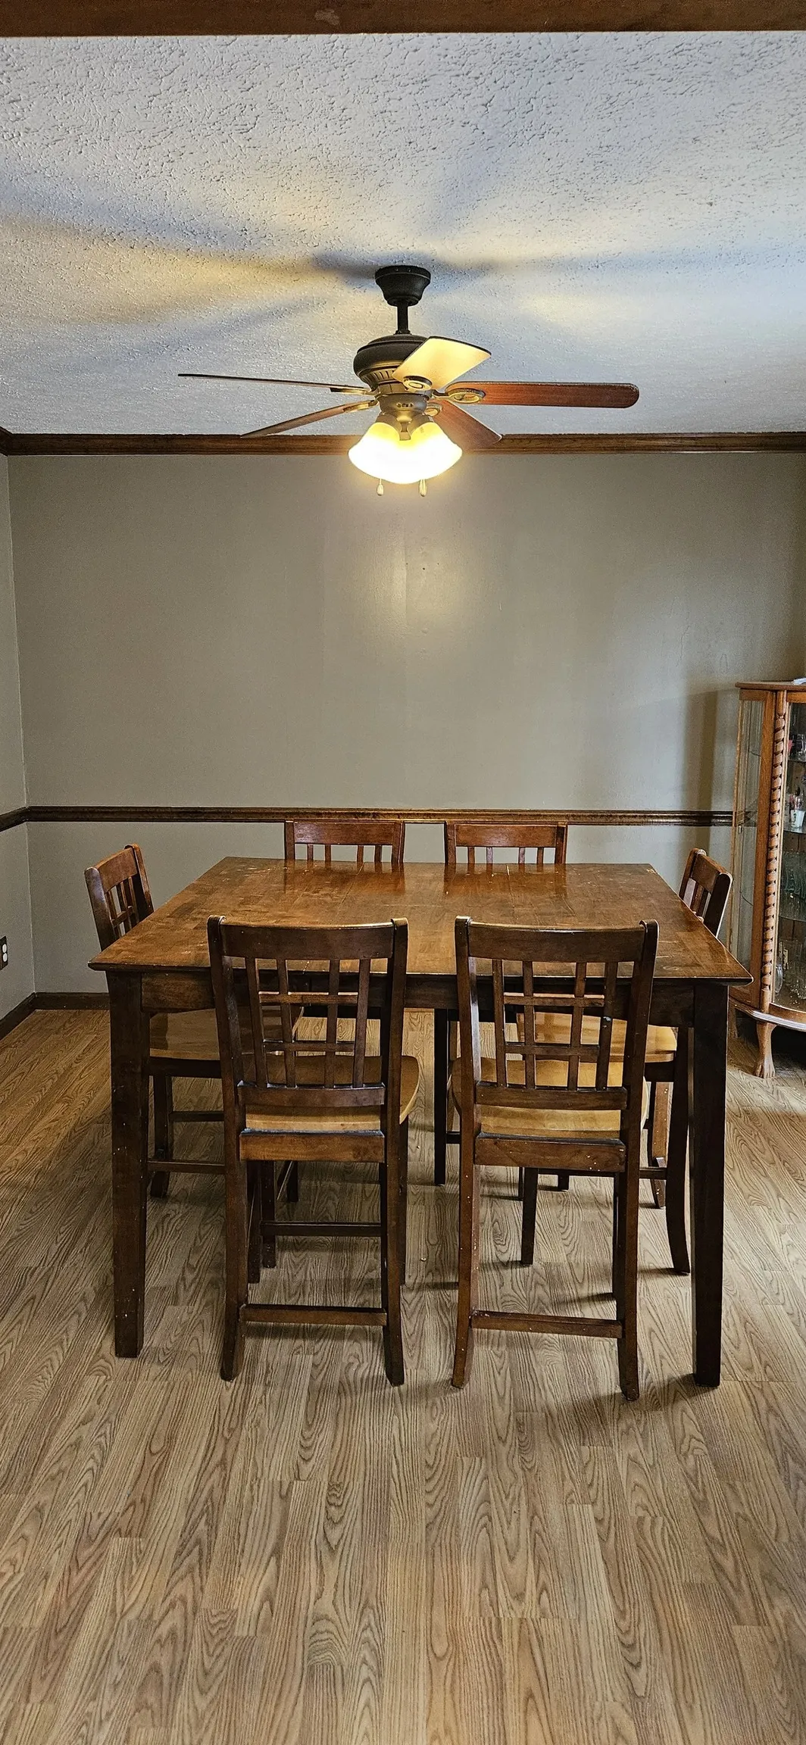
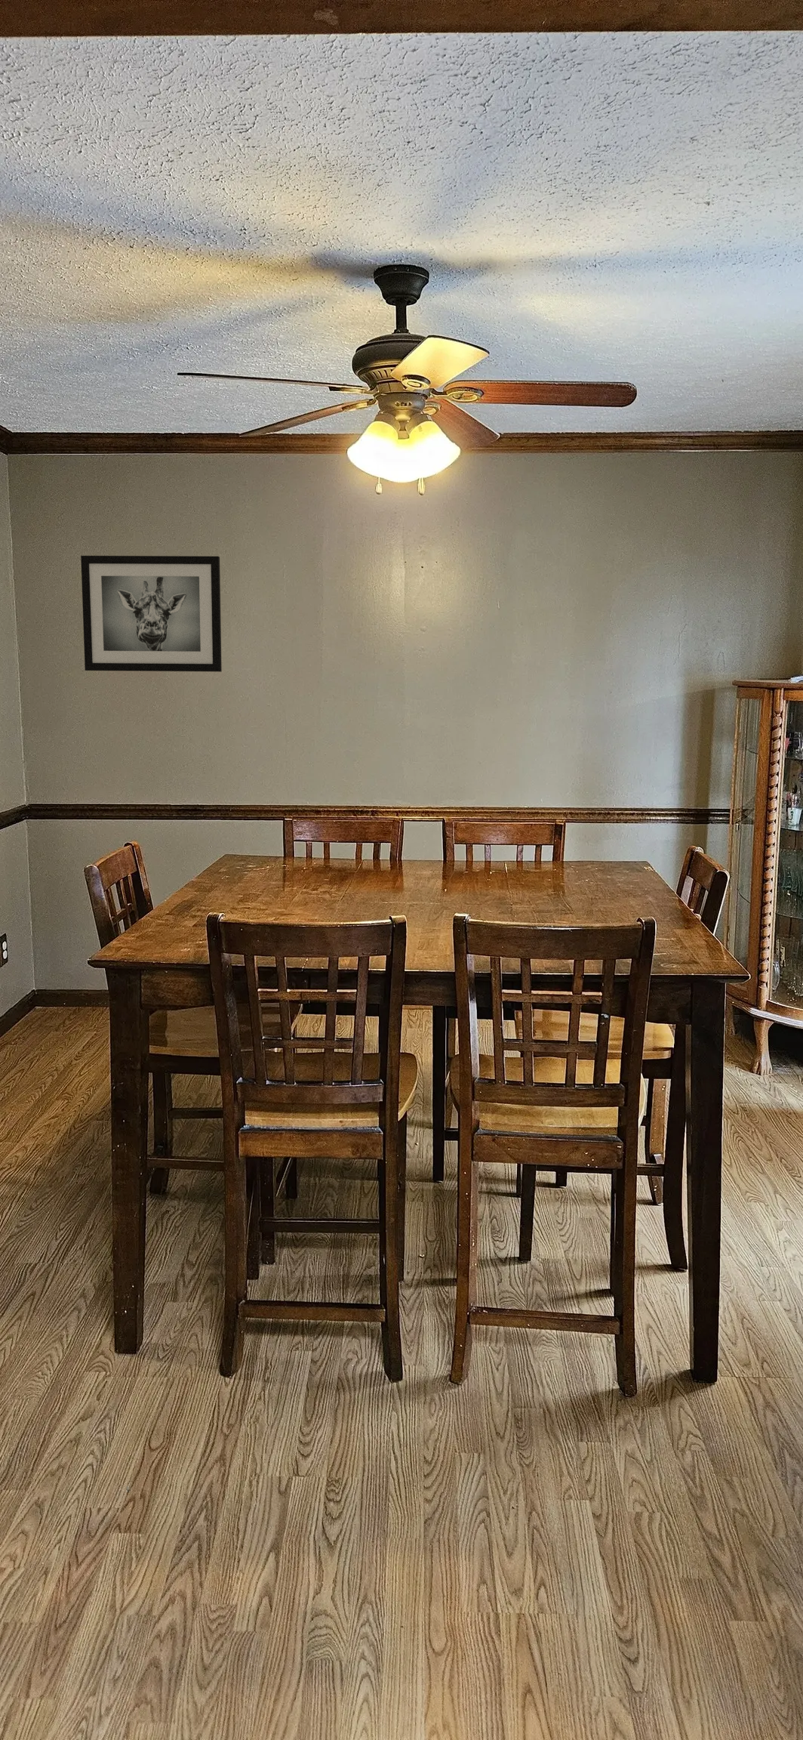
+ wall art (152, 614)
